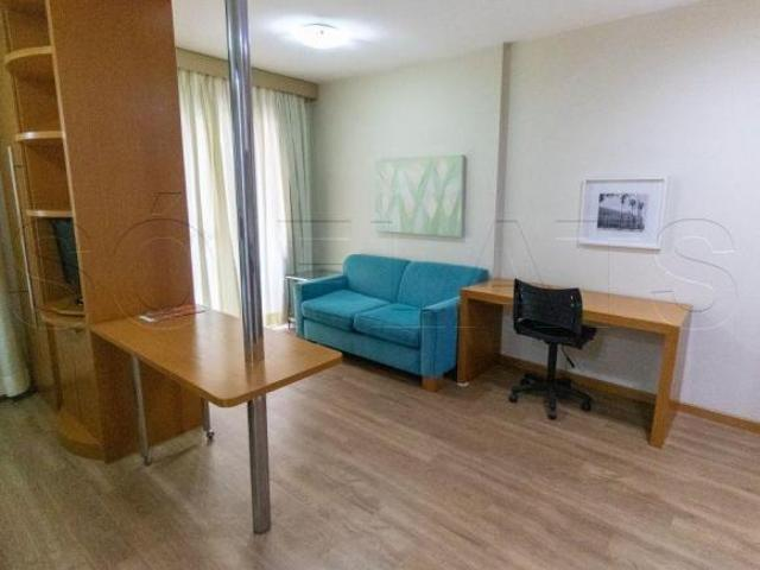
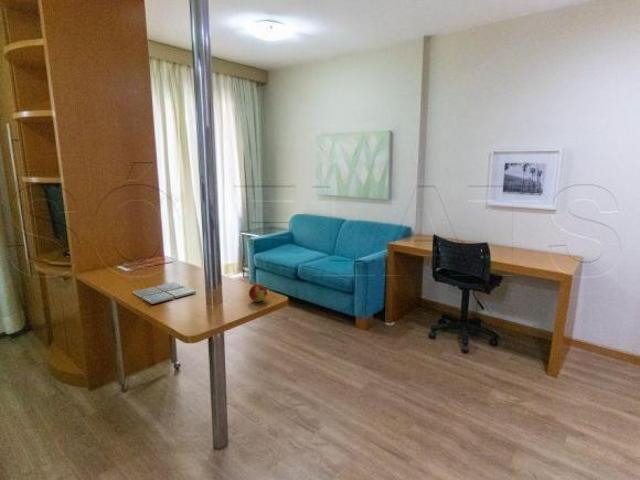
+ drink coaster (164, 292)
+ apple (258, 292)
